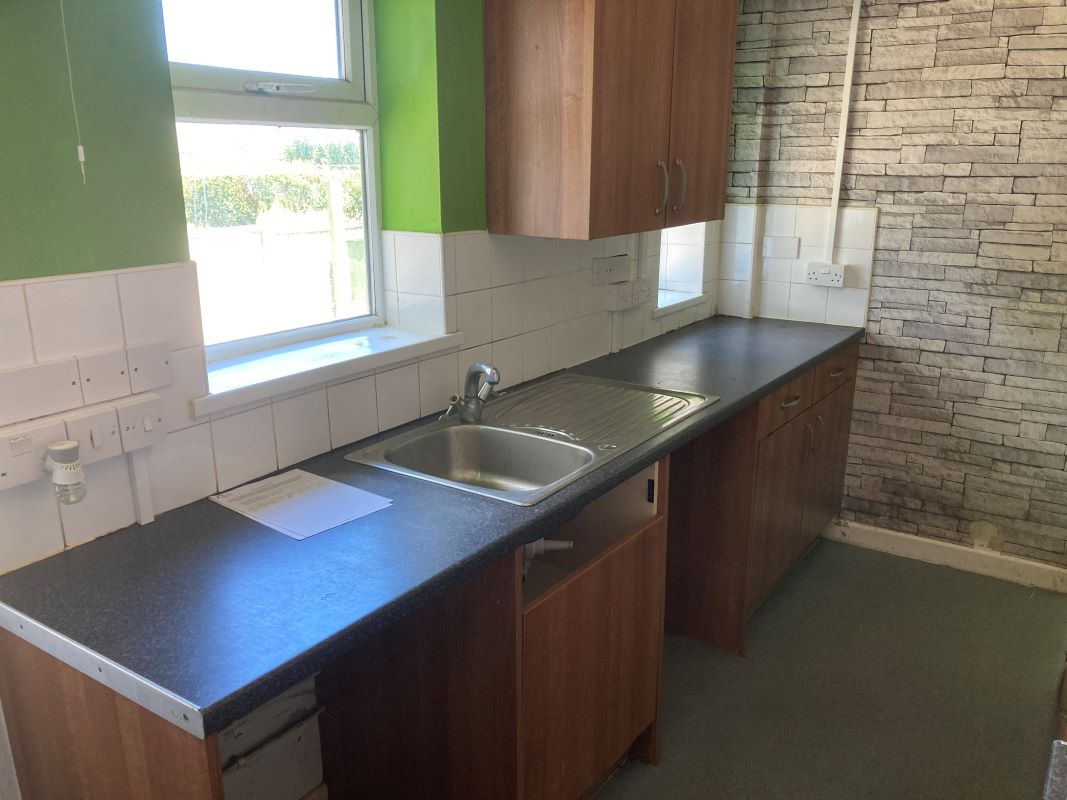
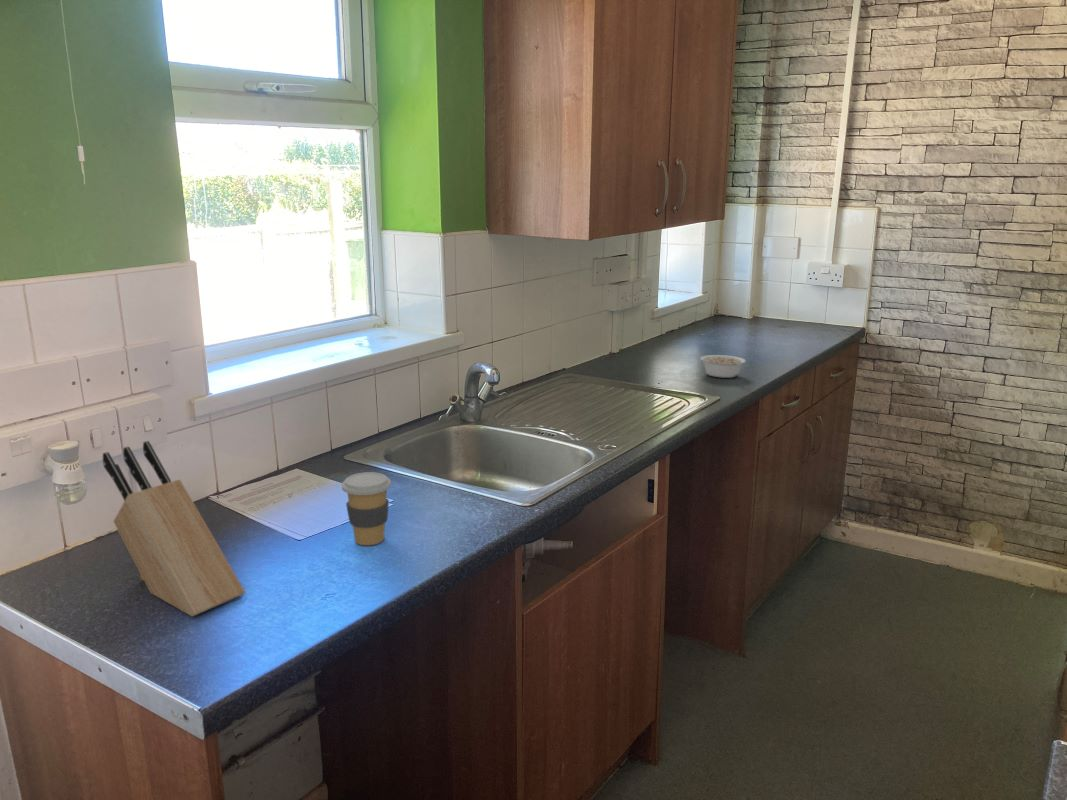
+ legume (724, 365)
+ knife block (168, 522)
+ coffee cup (367, 509)
